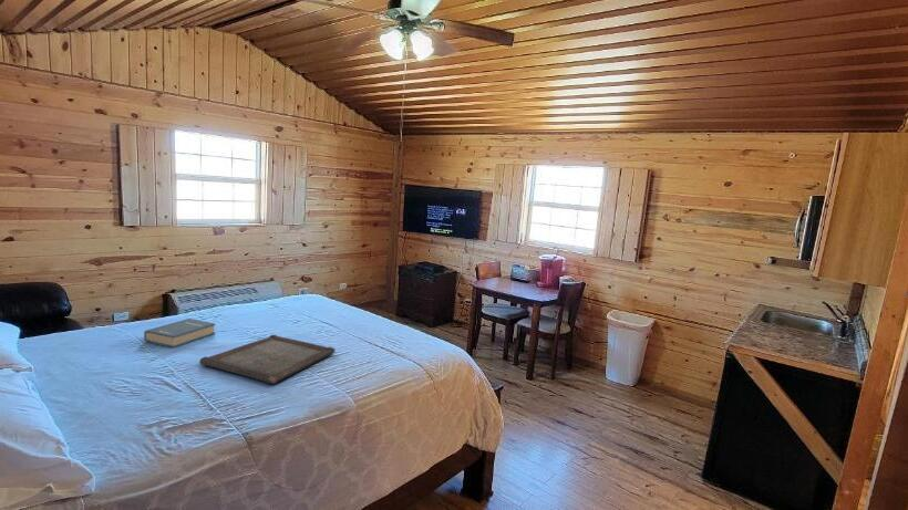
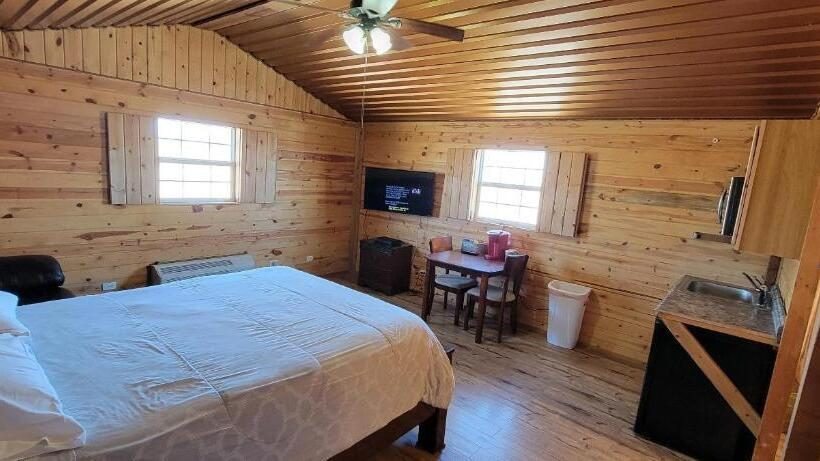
- hardback book (180, 332)
- serving tray (272, 355)
